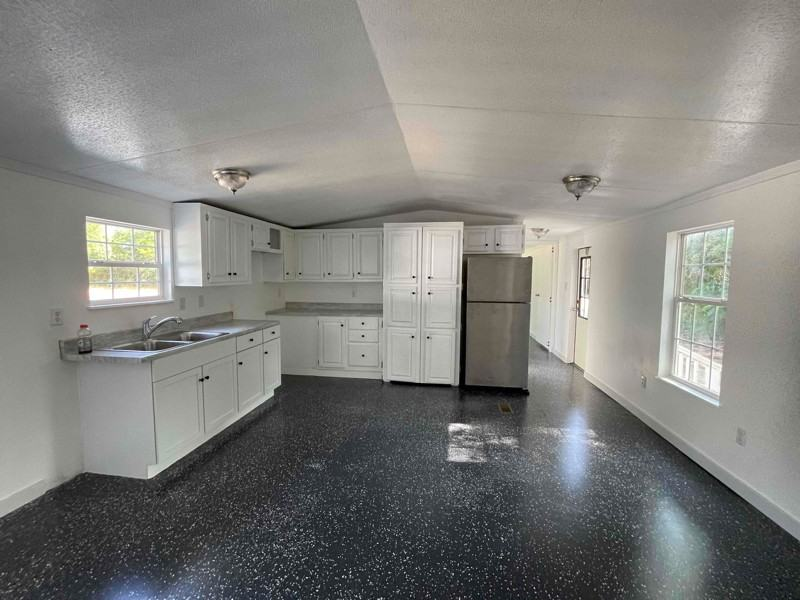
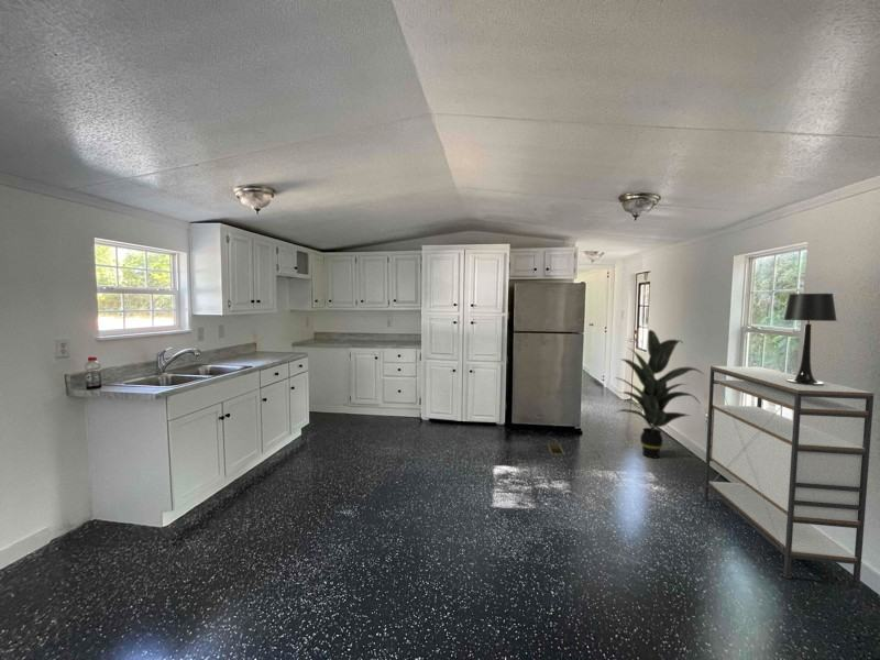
+ shelving unit (772, 457)
+ table lamp (807, 338)
+ indoor plant (654, 393)
